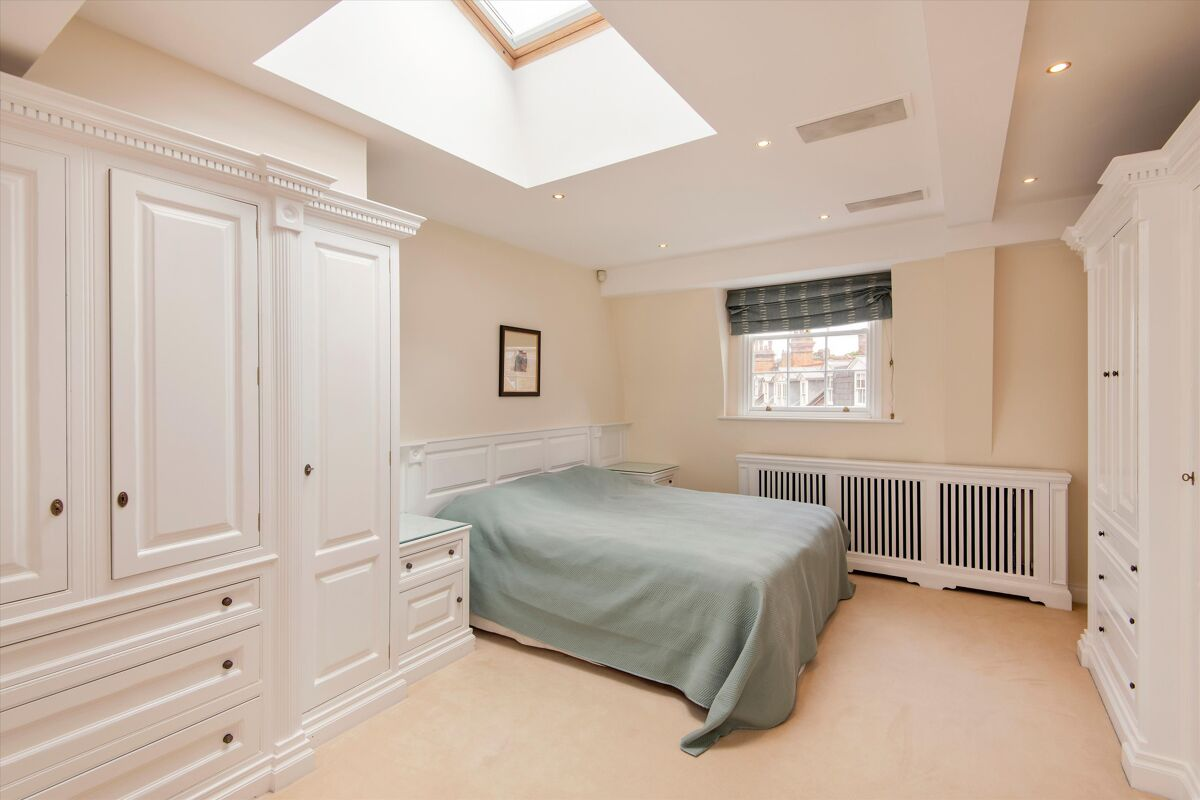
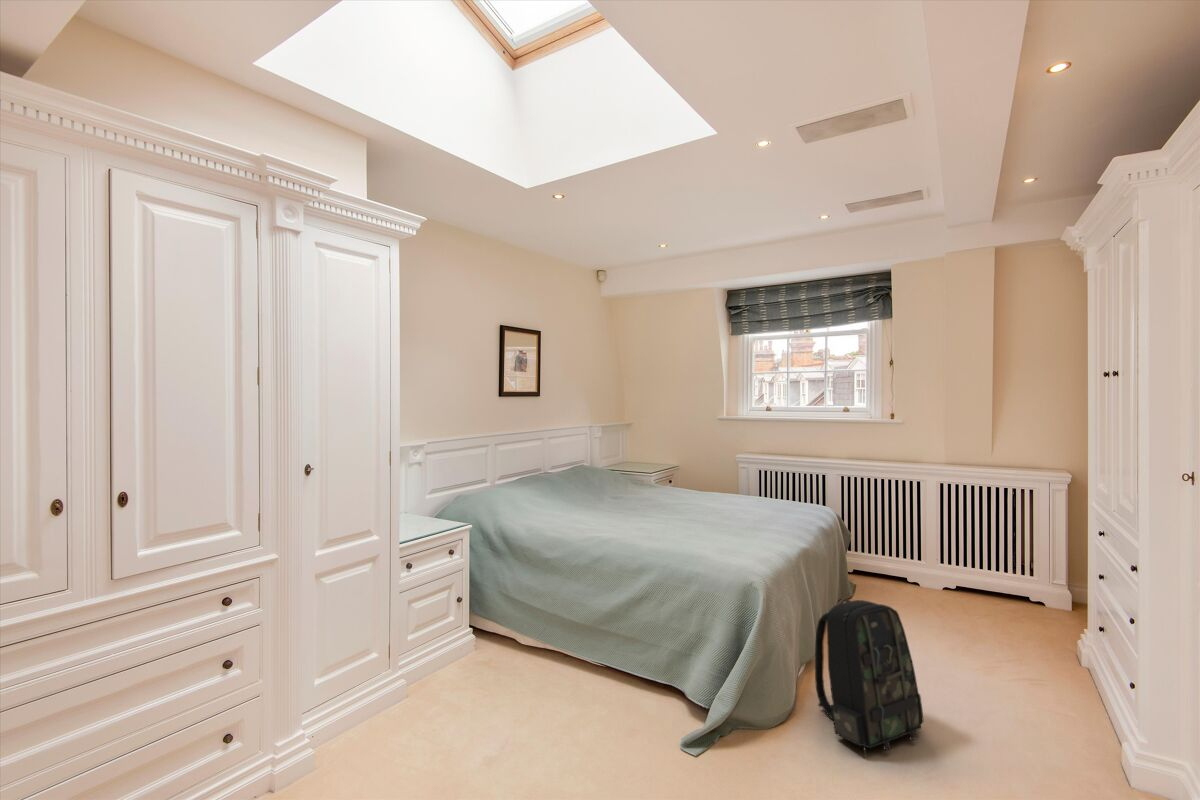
+ backpack (863, 664)
